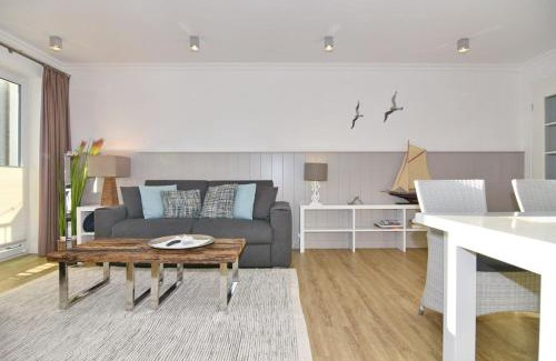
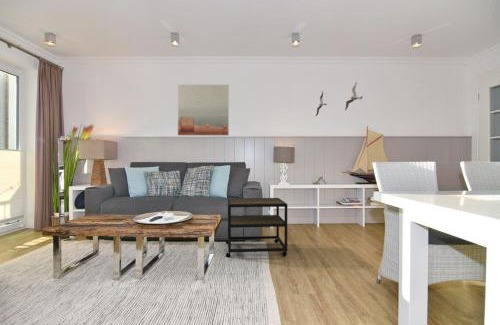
+ side table (254, 225)
+ wall art (203, 110)
